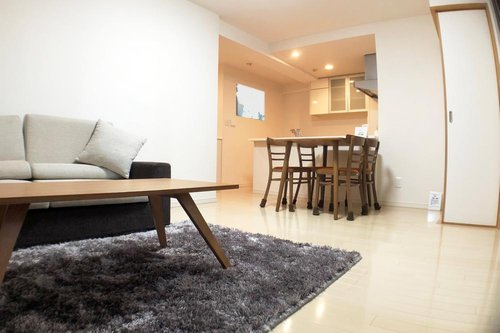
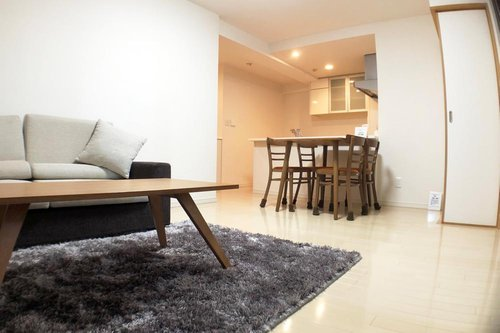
- wall art (250, 103)
